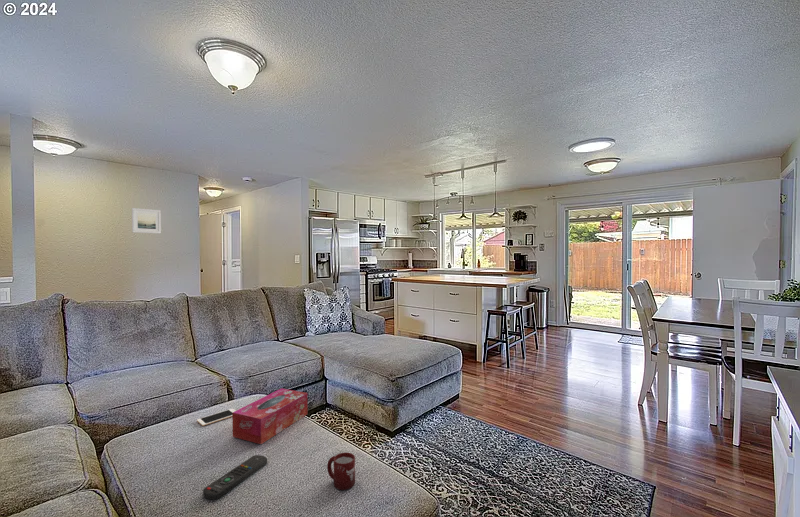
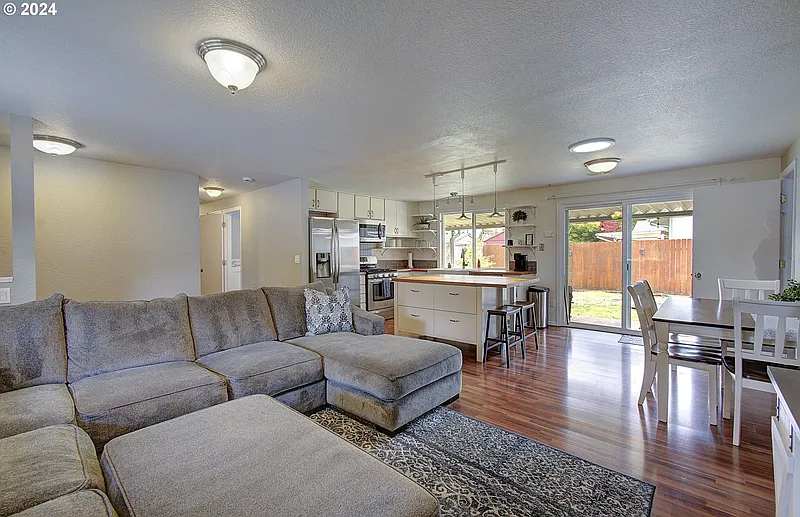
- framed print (146, 221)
- tissue box (272, 413)
- remote control (237, 475)
- cell phone (218, 416)
- cup (340, 469)
